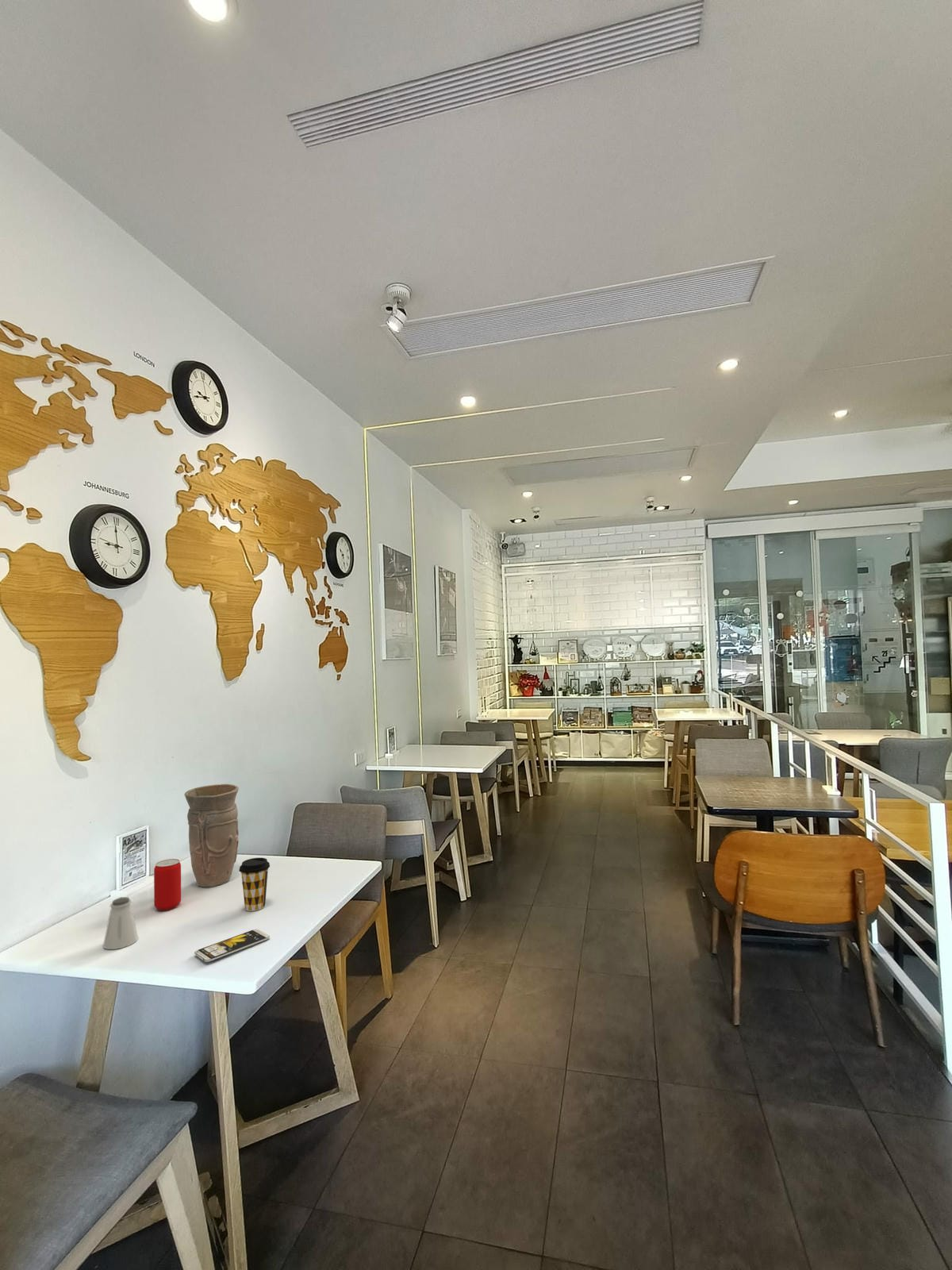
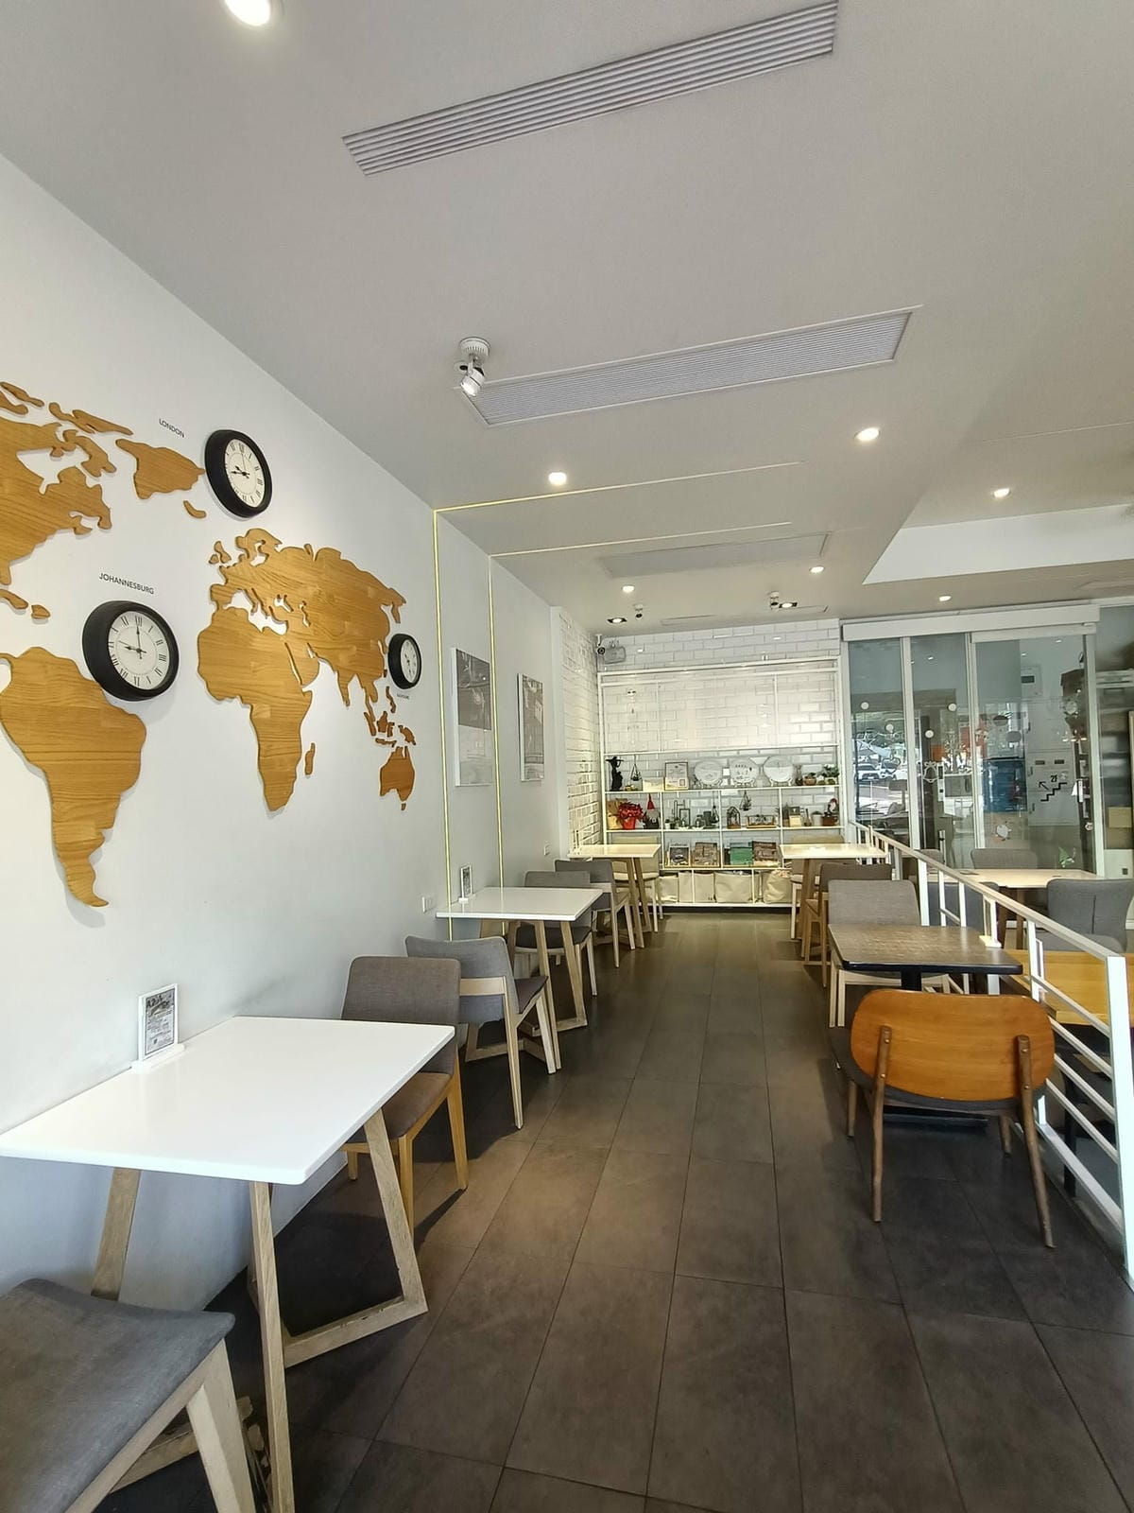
- coffee cup (255, 884)
- vase (213, 835)
- saltshaker (121, 921)
- beverage can (167, 884)
- smartphone (232, 945)
